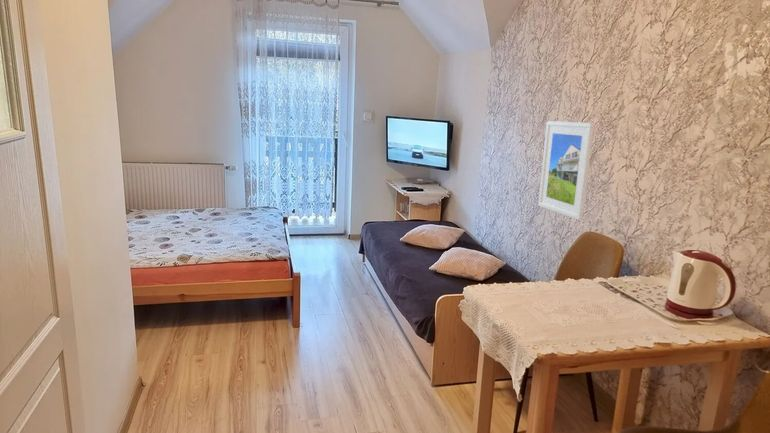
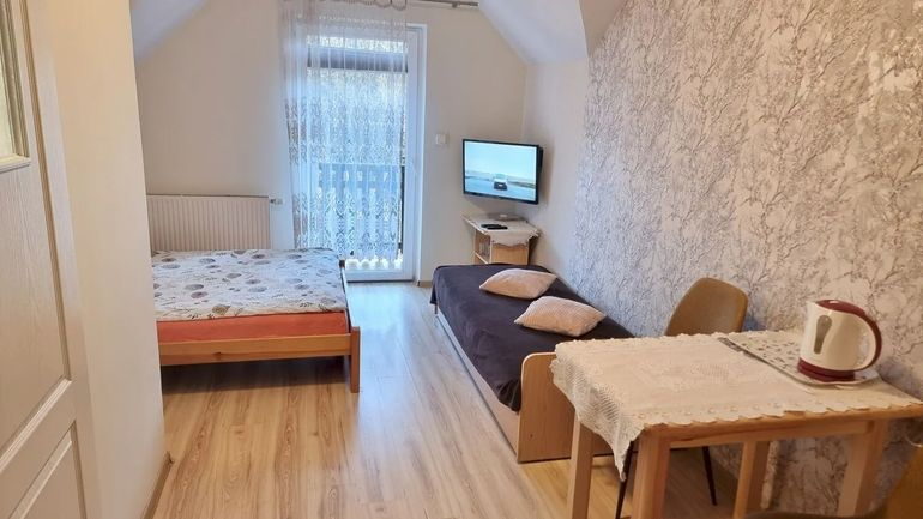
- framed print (563, 168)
